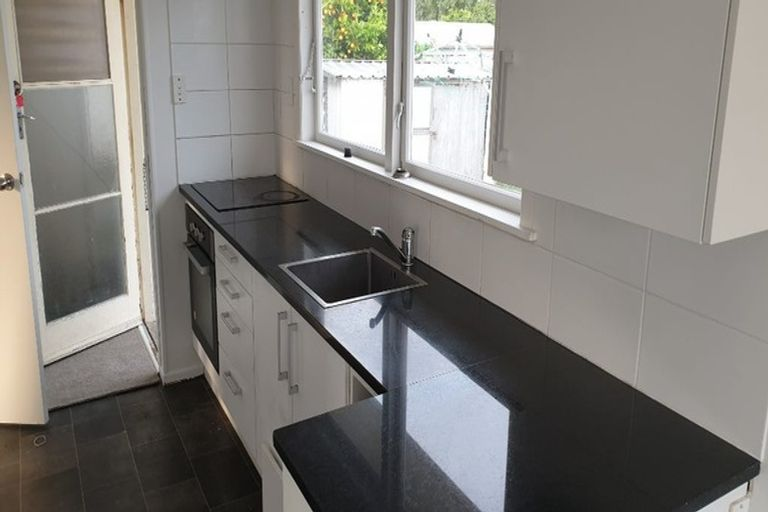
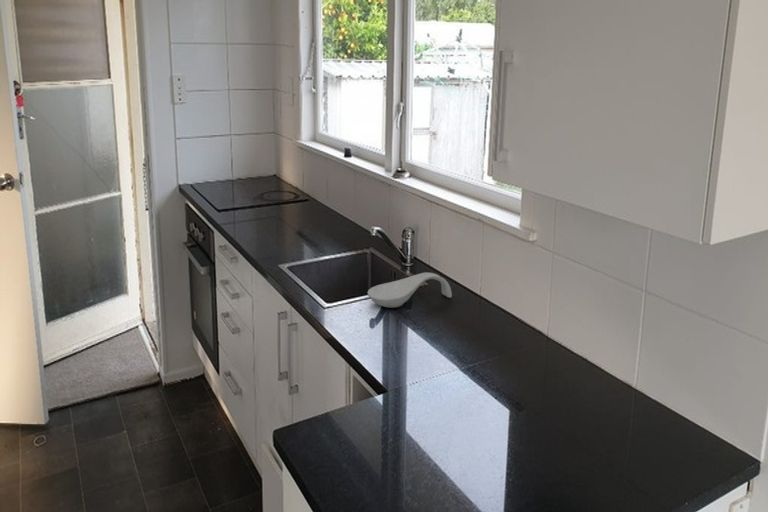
+ spoon rest (409, 288)
